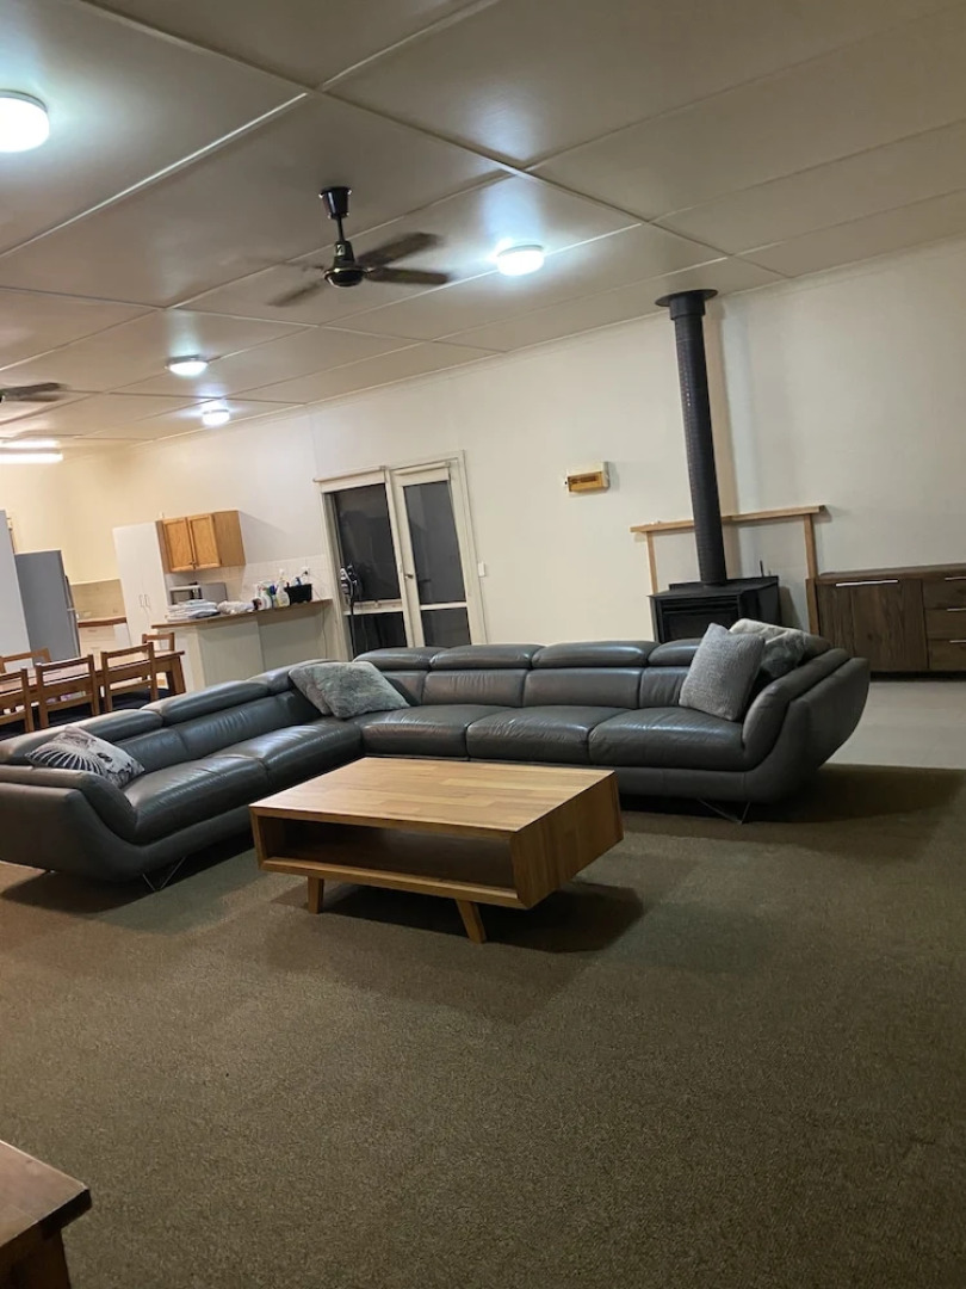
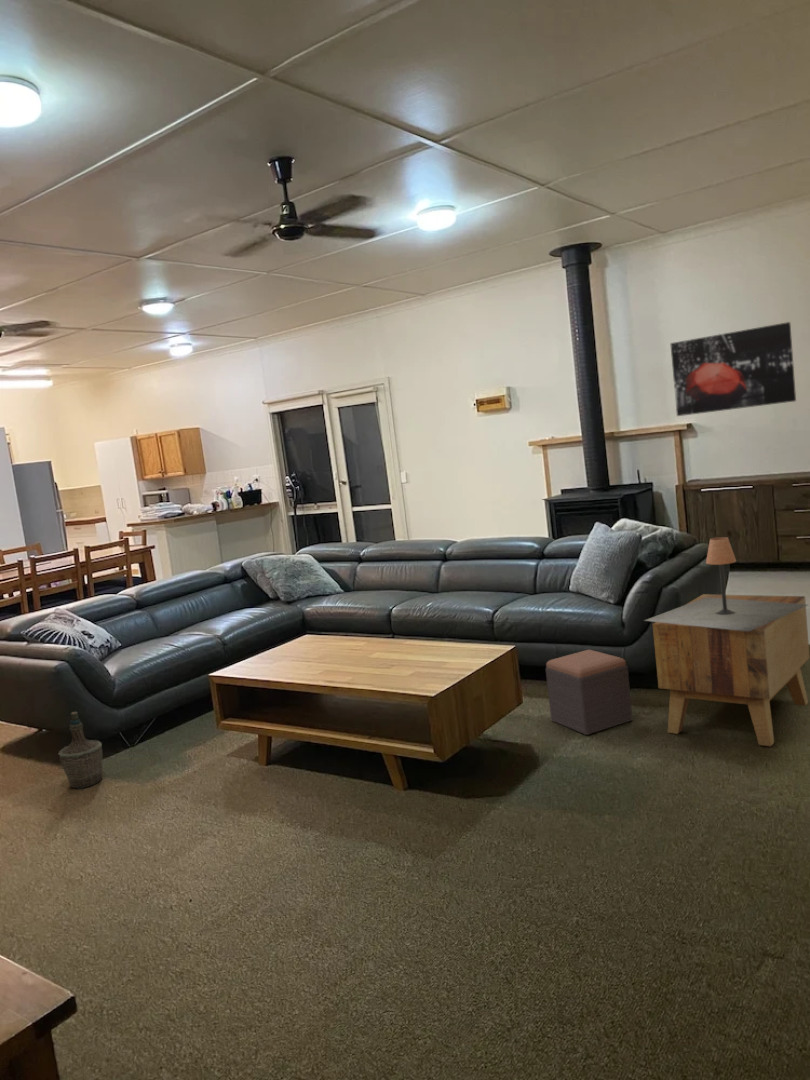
+ footstool (588, 689)
+ wall art (731, 371)
+ table lamp (722, 575)
+ side table (731, 663)
+ bottle (80, 747)
